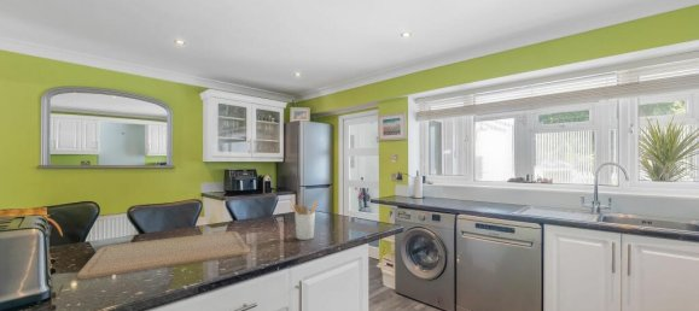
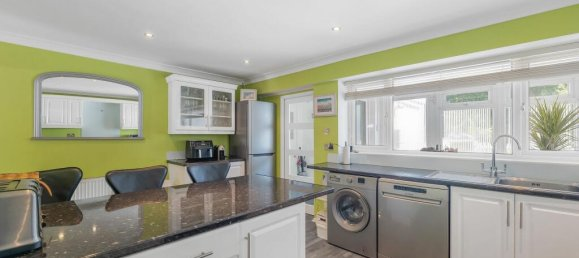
- utensil holder (303, 219)
- chopping board (174, 250)
